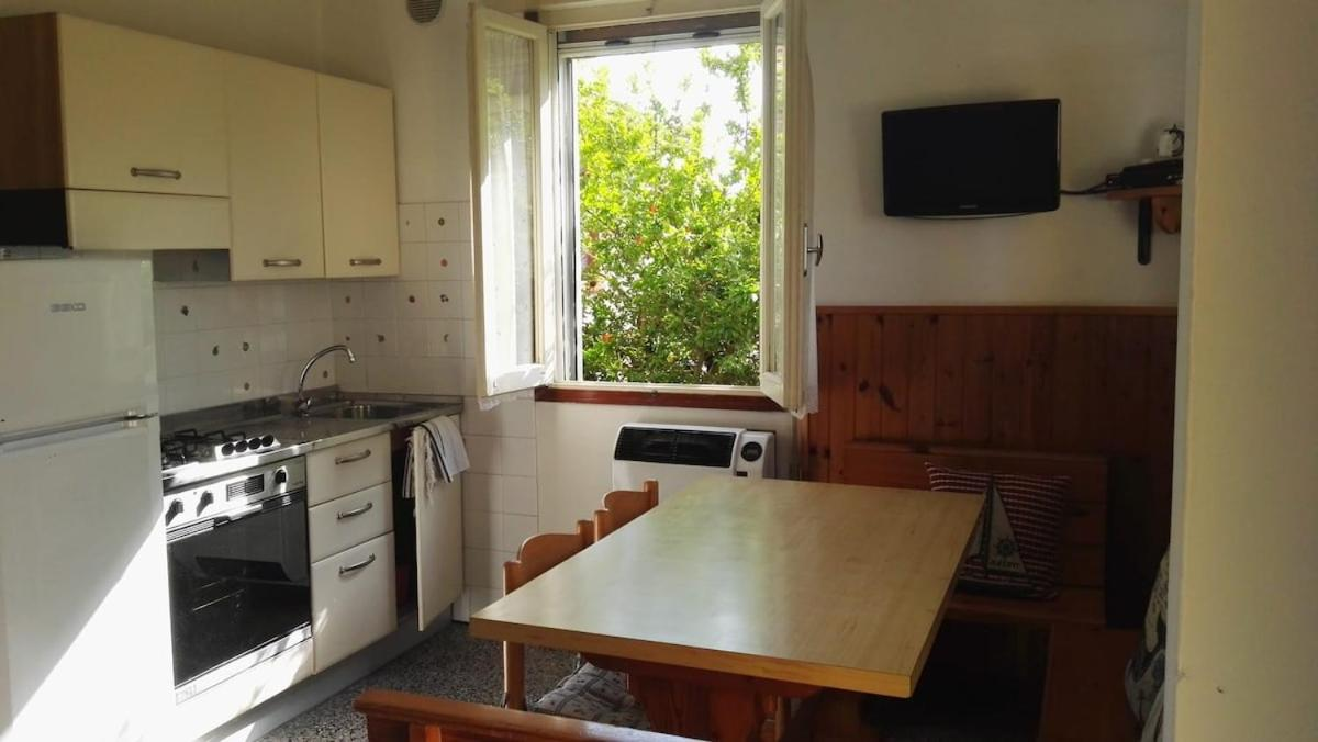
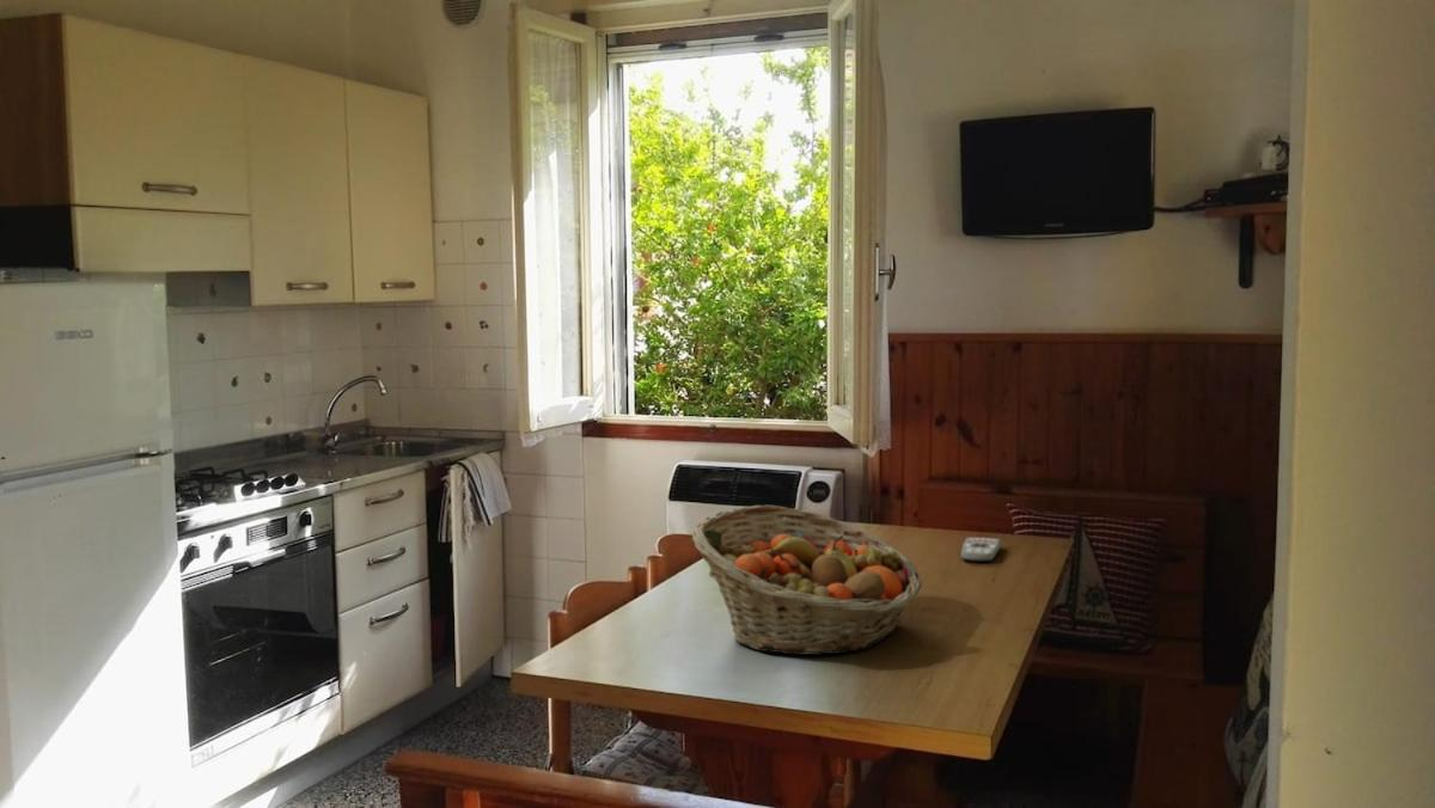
+ fruit basket (807, 574)
+ remote control (979, 549)
